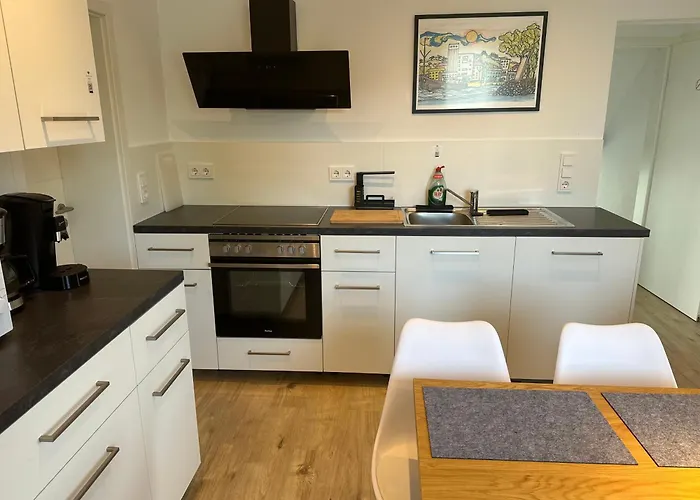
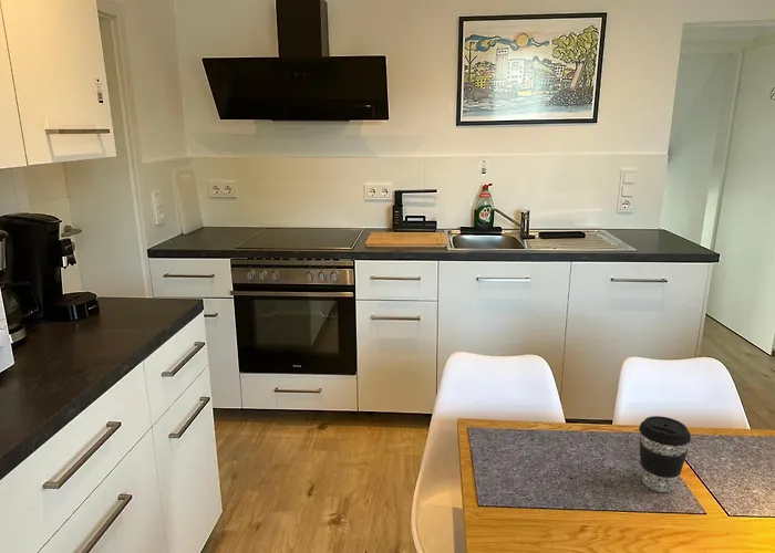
+ coffee cup (661, 455)
